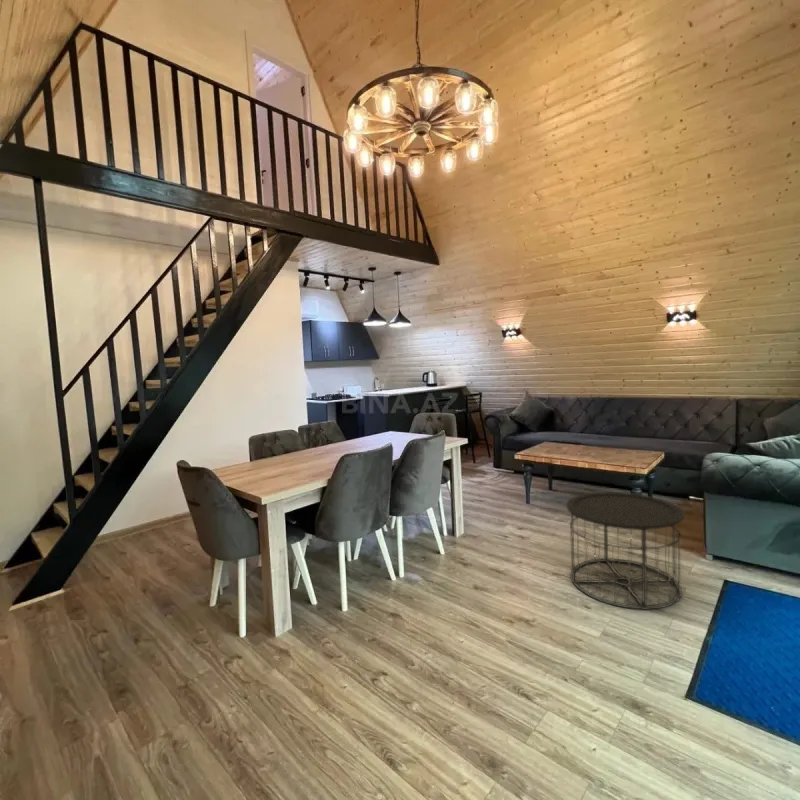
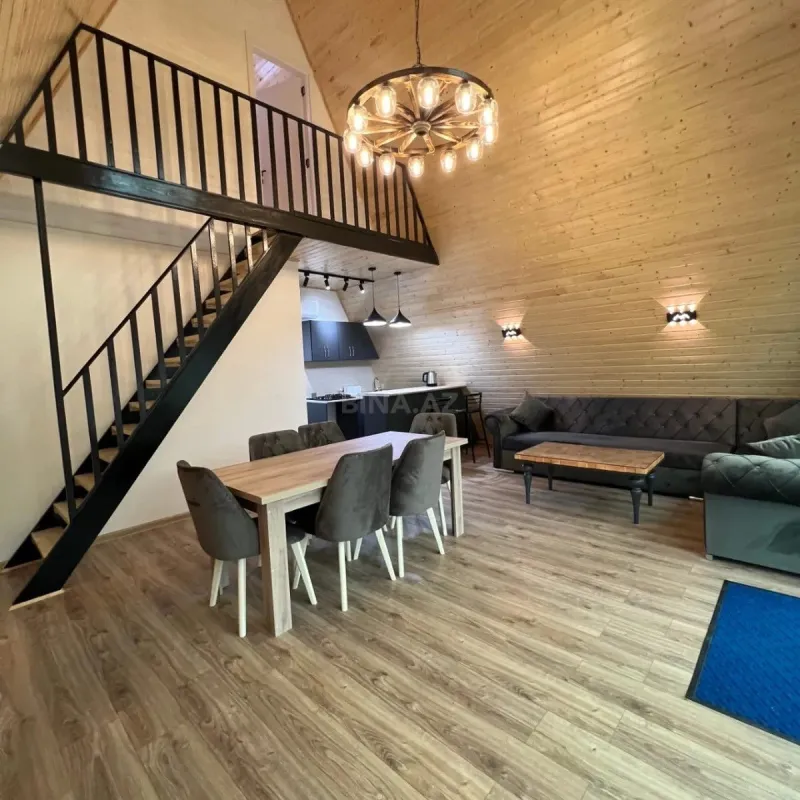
- side table (622, 546)
